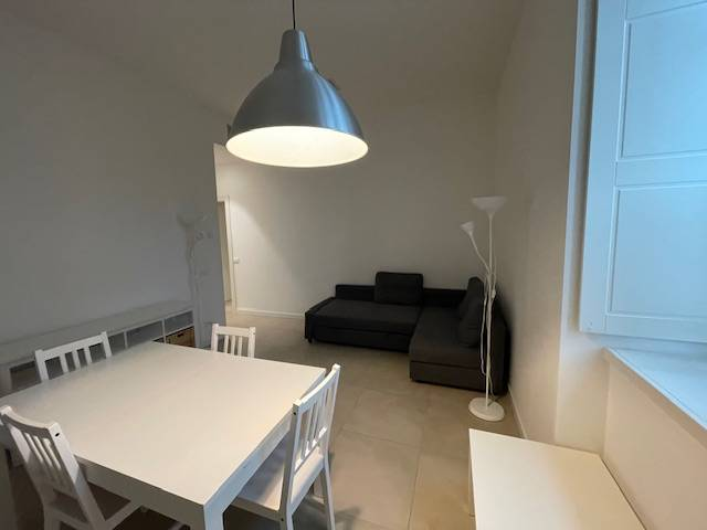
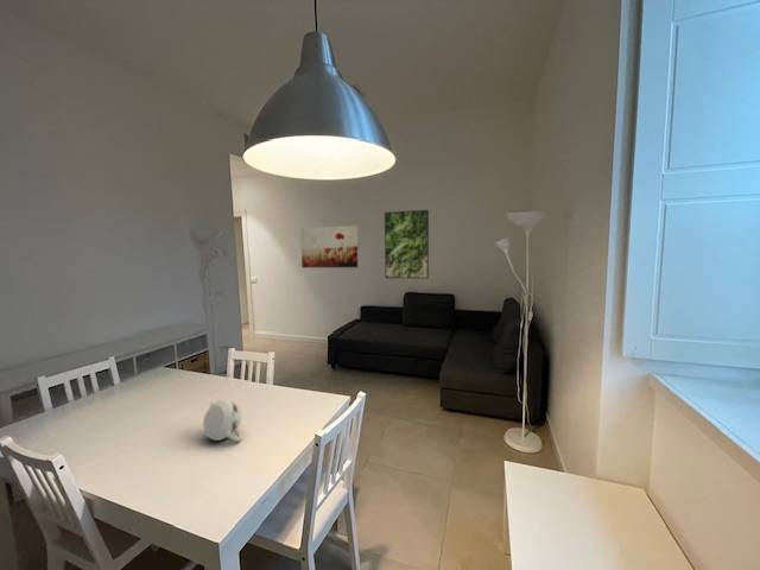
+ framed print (406, 245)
+ wall art (328, 247)
+ teapot (222, 417)
